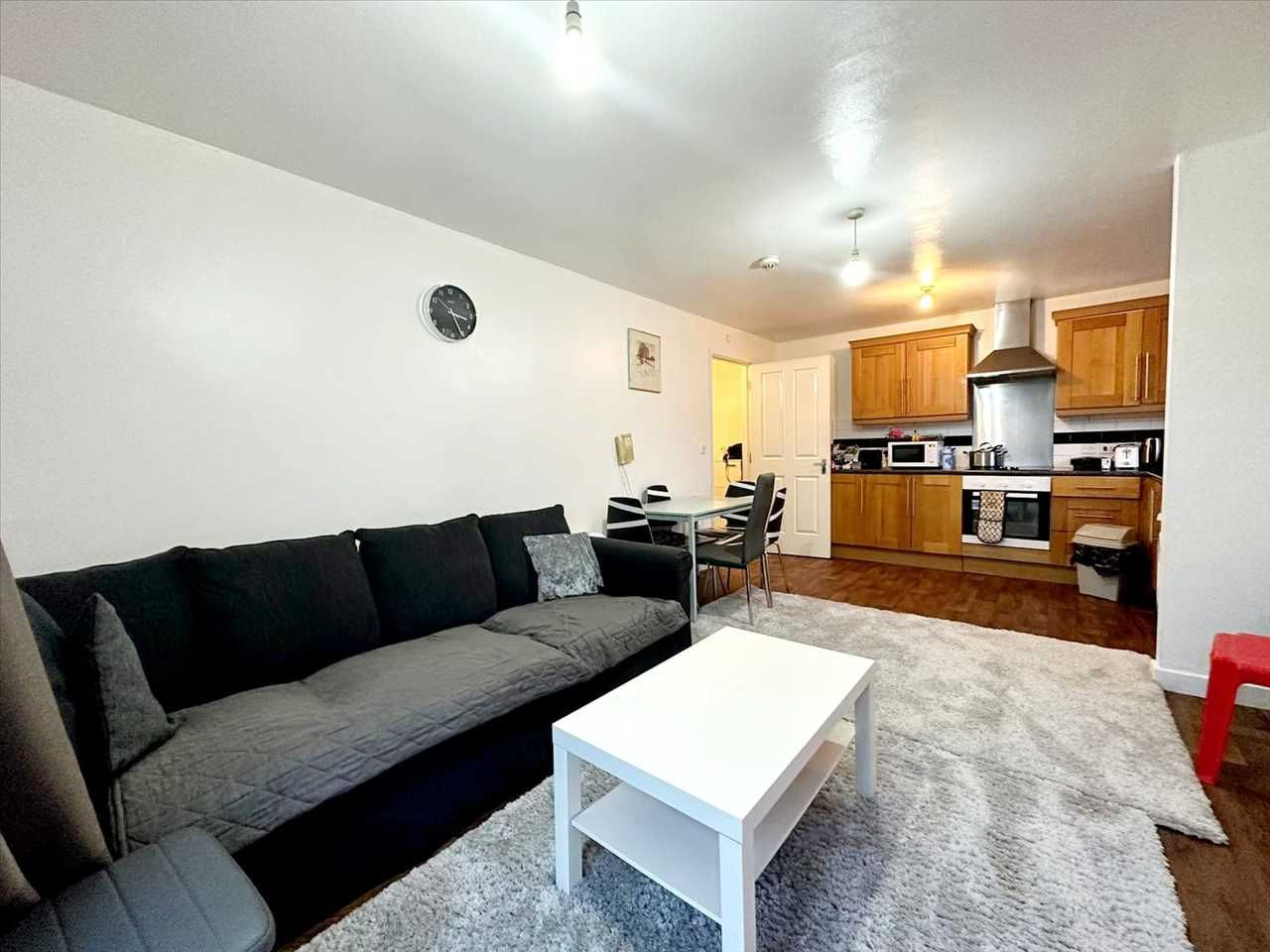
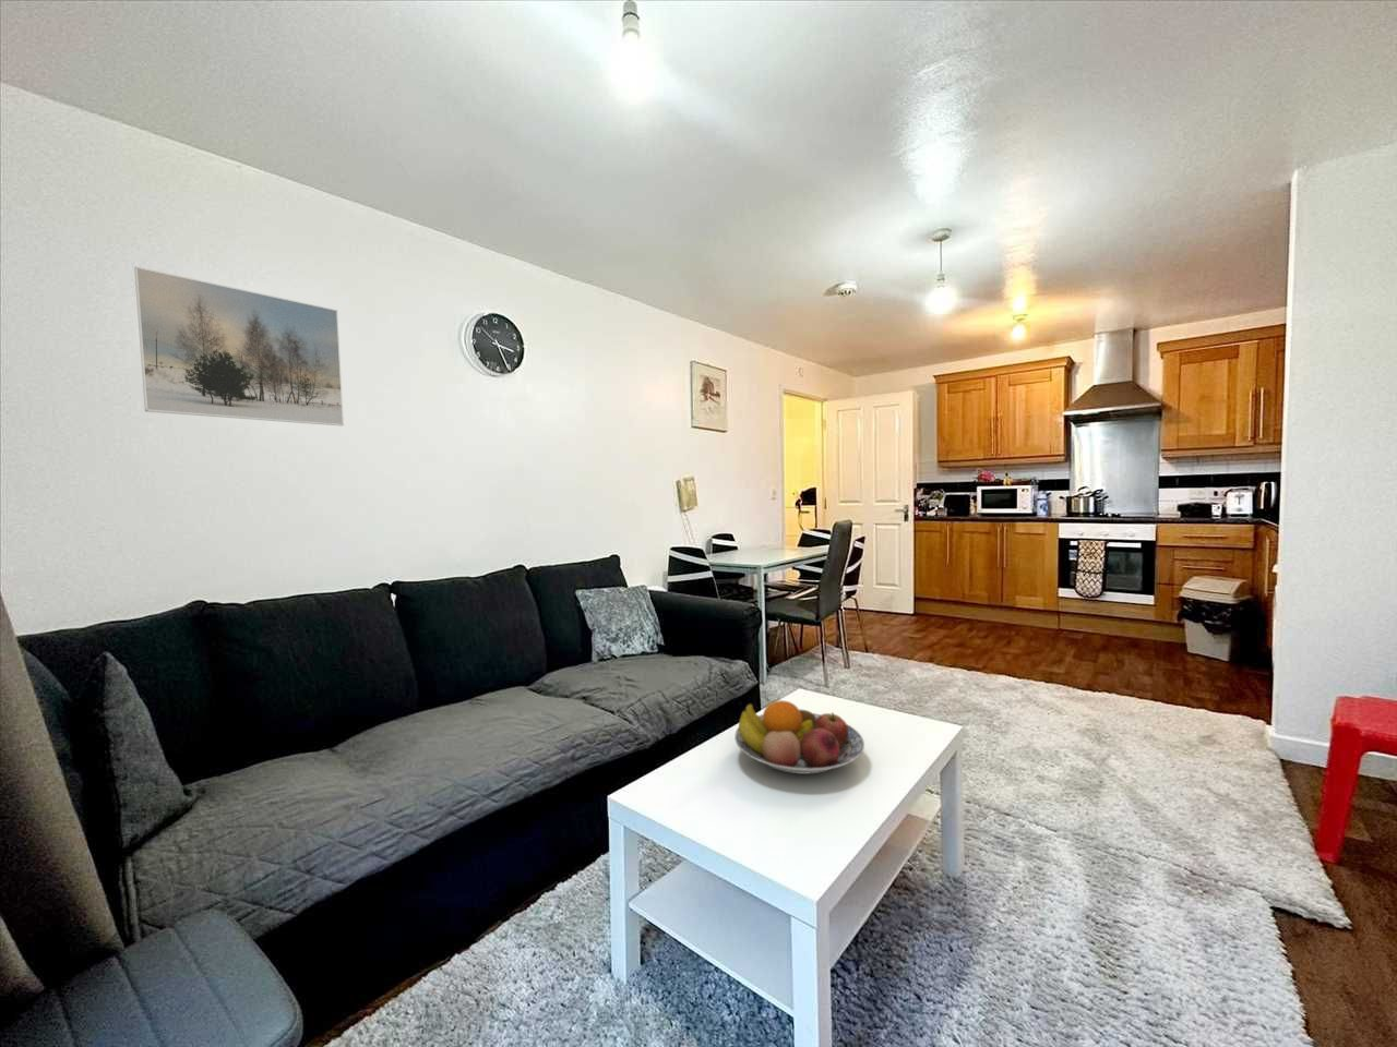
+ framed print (250, 355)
+ fruit bowl (798, 731)
